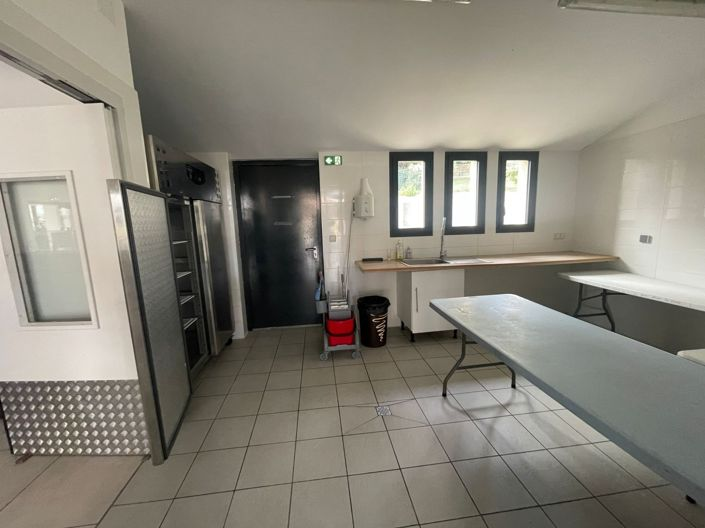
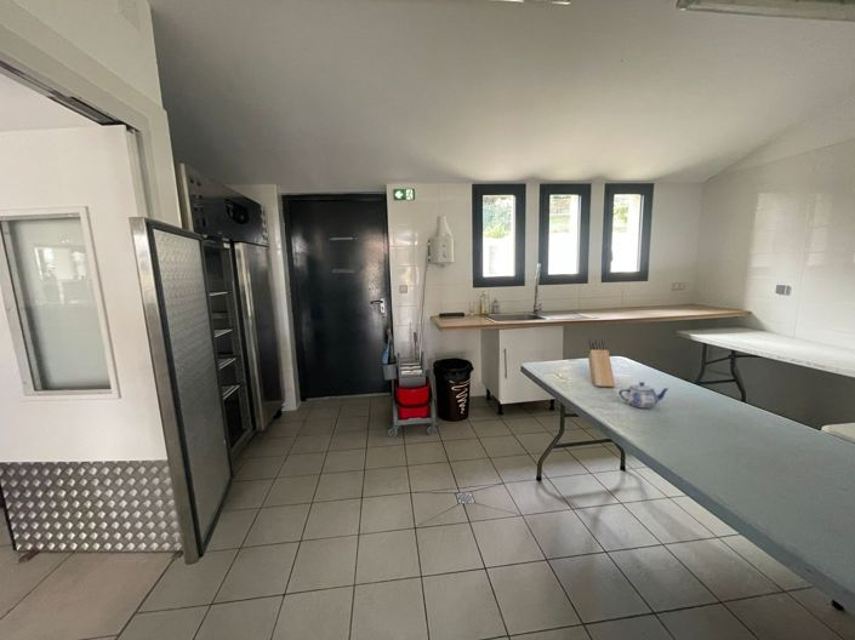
+ teapot (644, 393)
+ knife block (600, 360)
